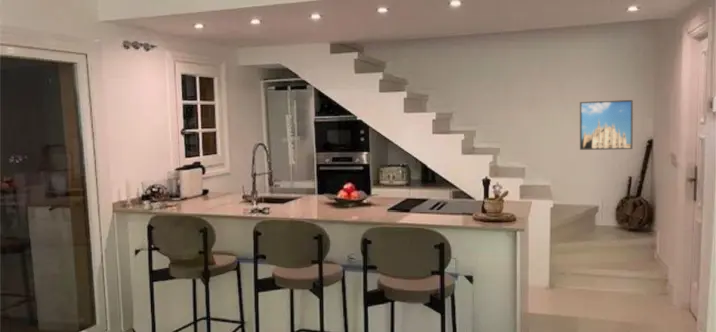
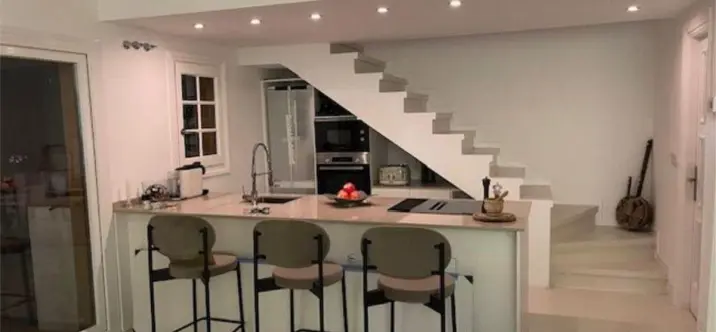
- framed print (605, 125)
